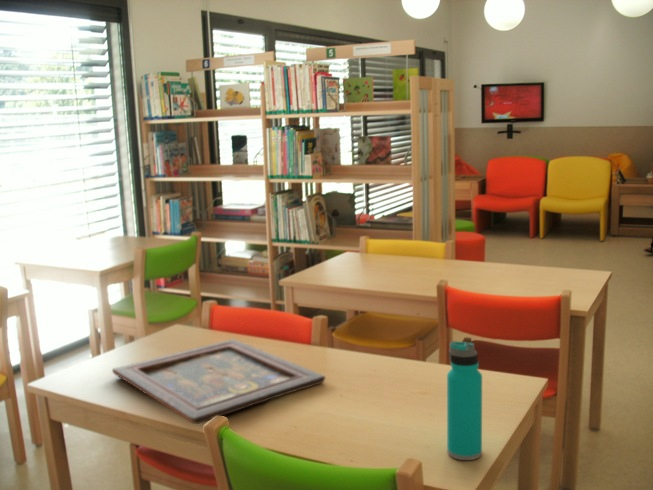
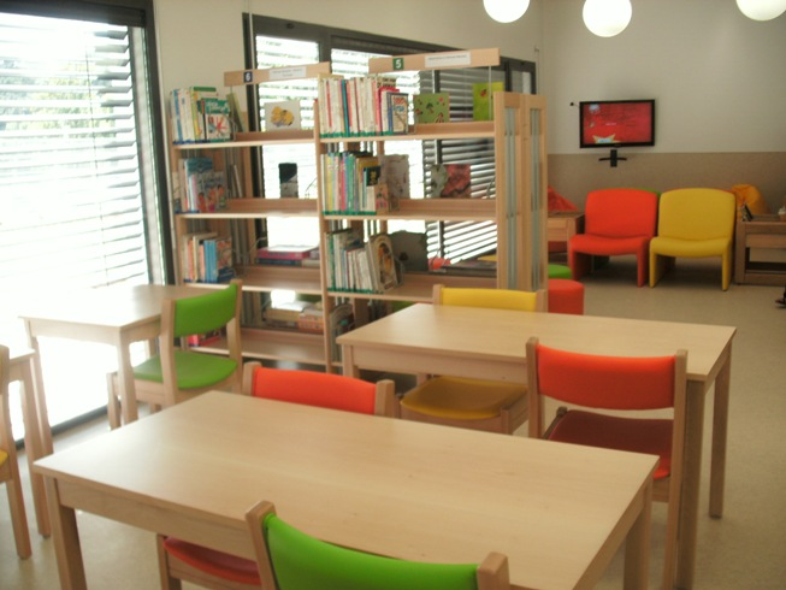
- water bottle (464, 398)
- religious icon (216, 375)
